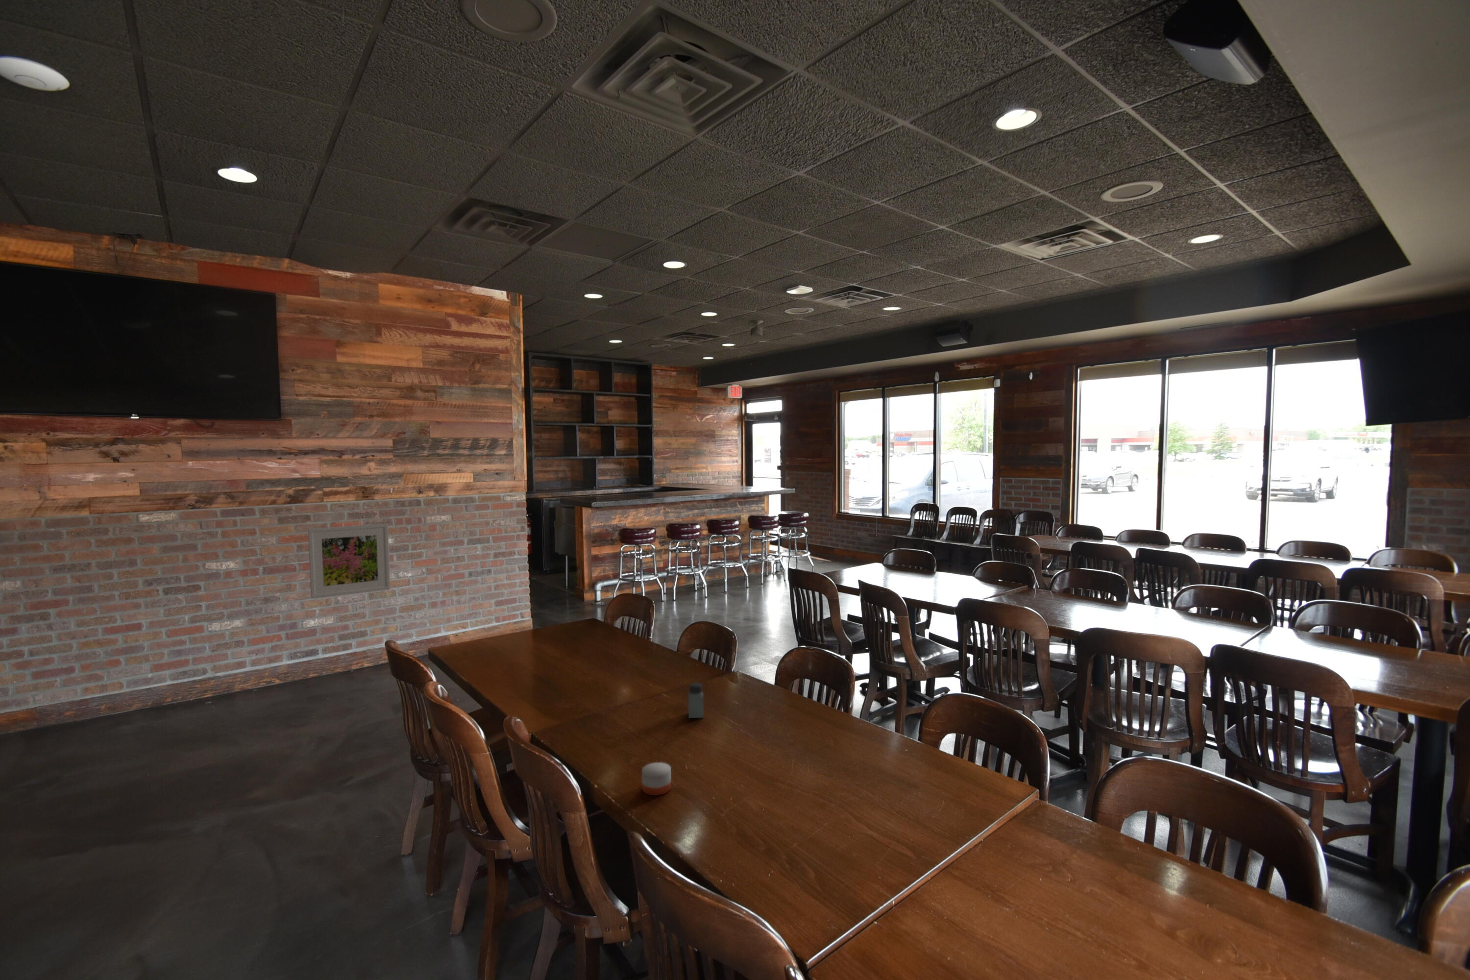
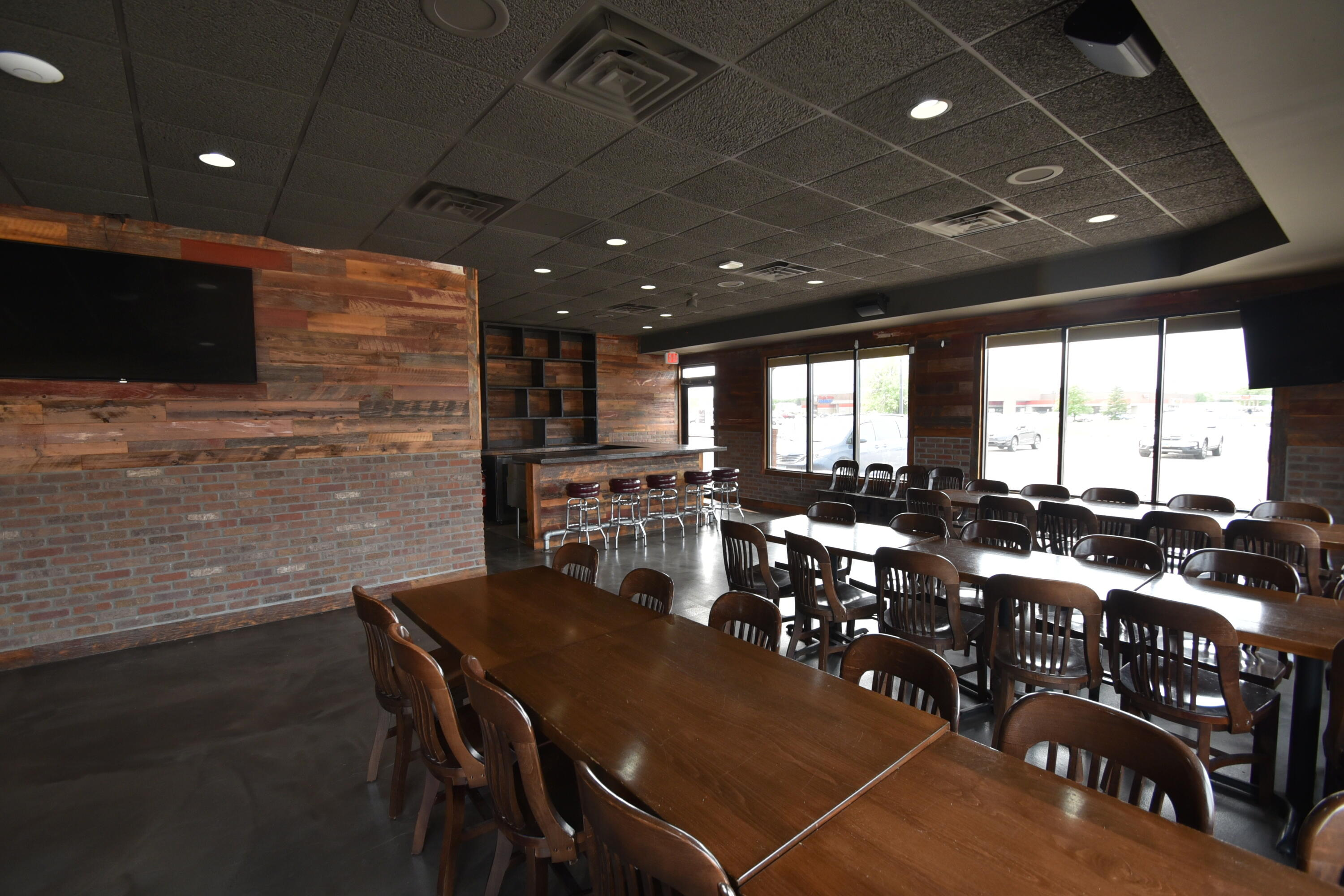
- candle (656, 768)
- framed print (350, 560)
- saltshaker (696, 700)
